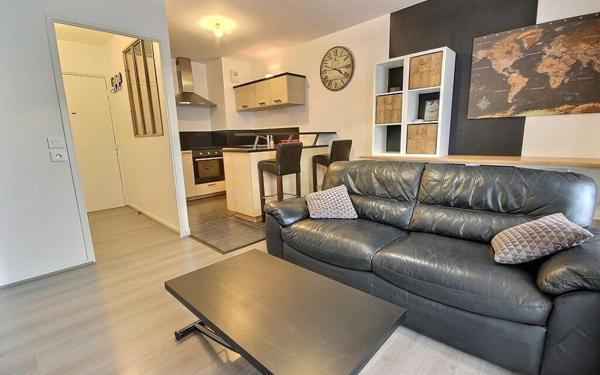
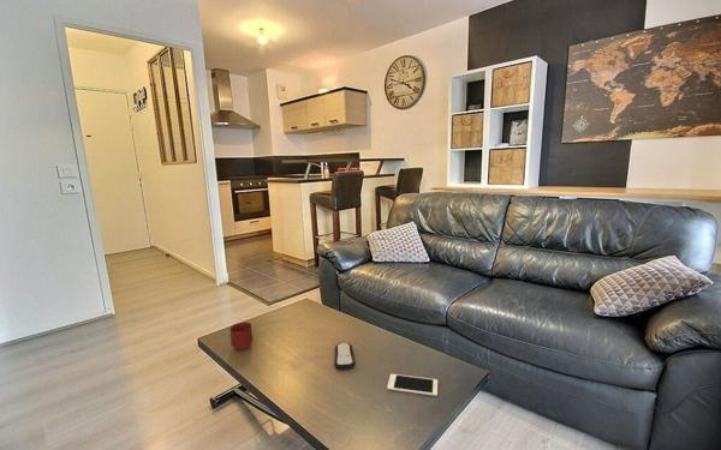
+ remote control (344, 354)
+ cell phone (412, 384)
+ mug (239, 335)
